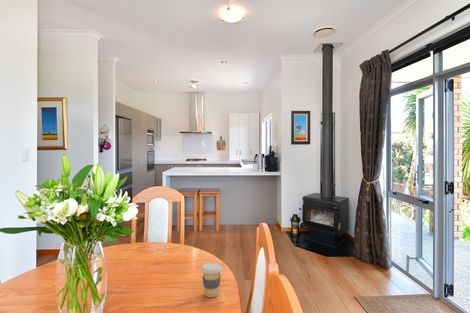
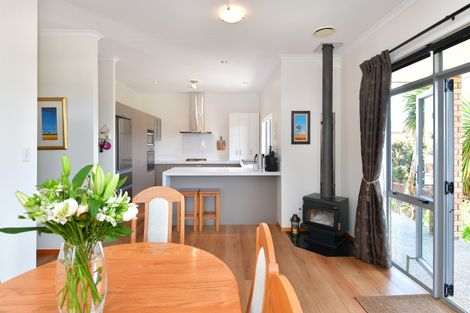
- coffee cup (211, 279)
